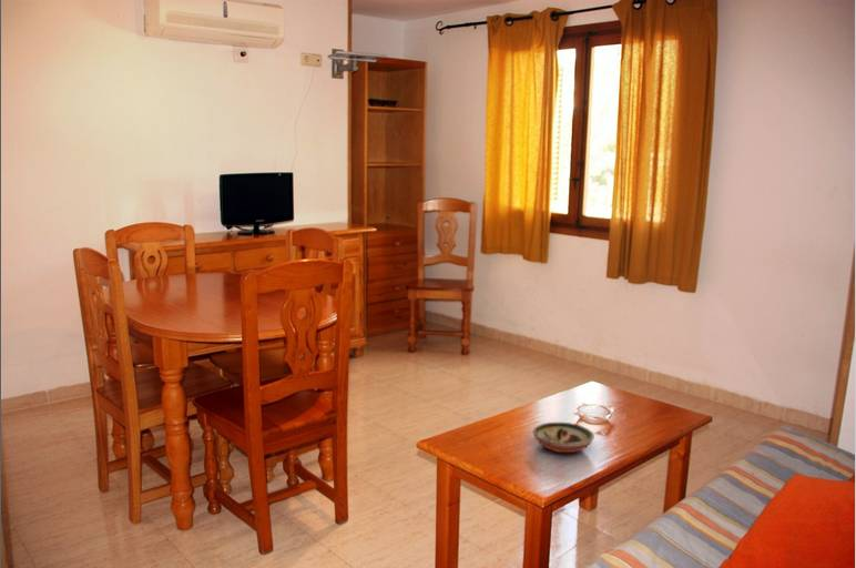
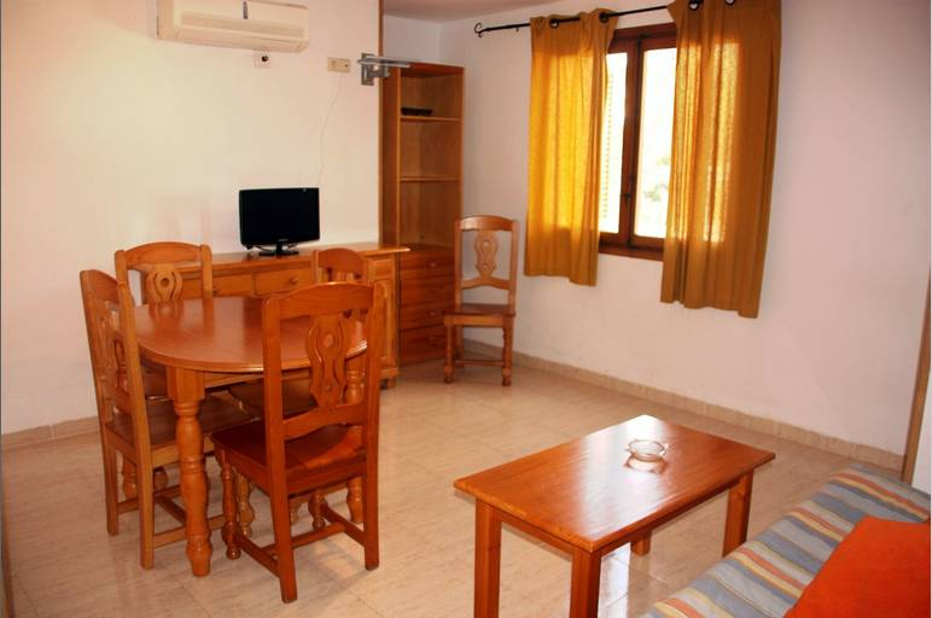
- decorative bowl (562, 439)
